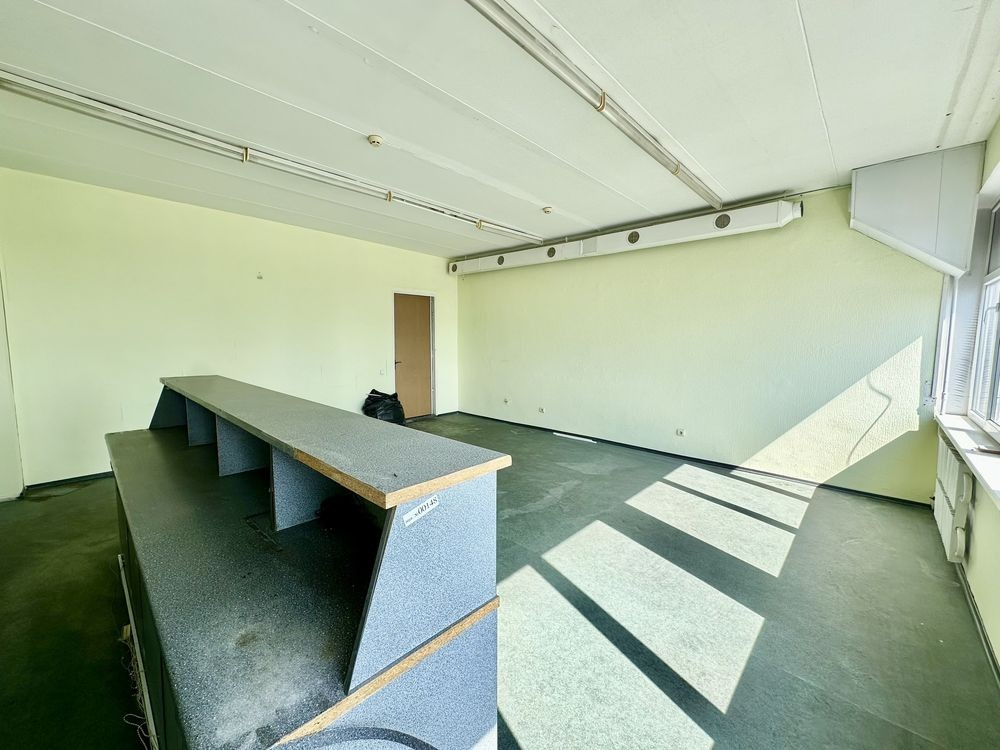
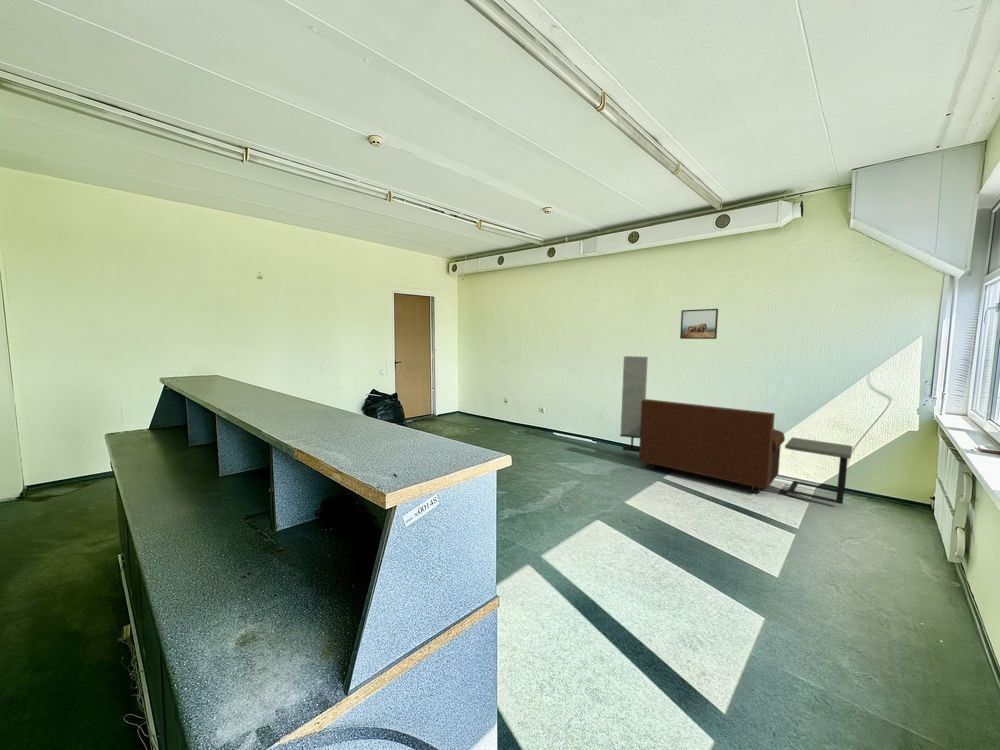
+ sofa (712, 418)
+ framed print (698, 324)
